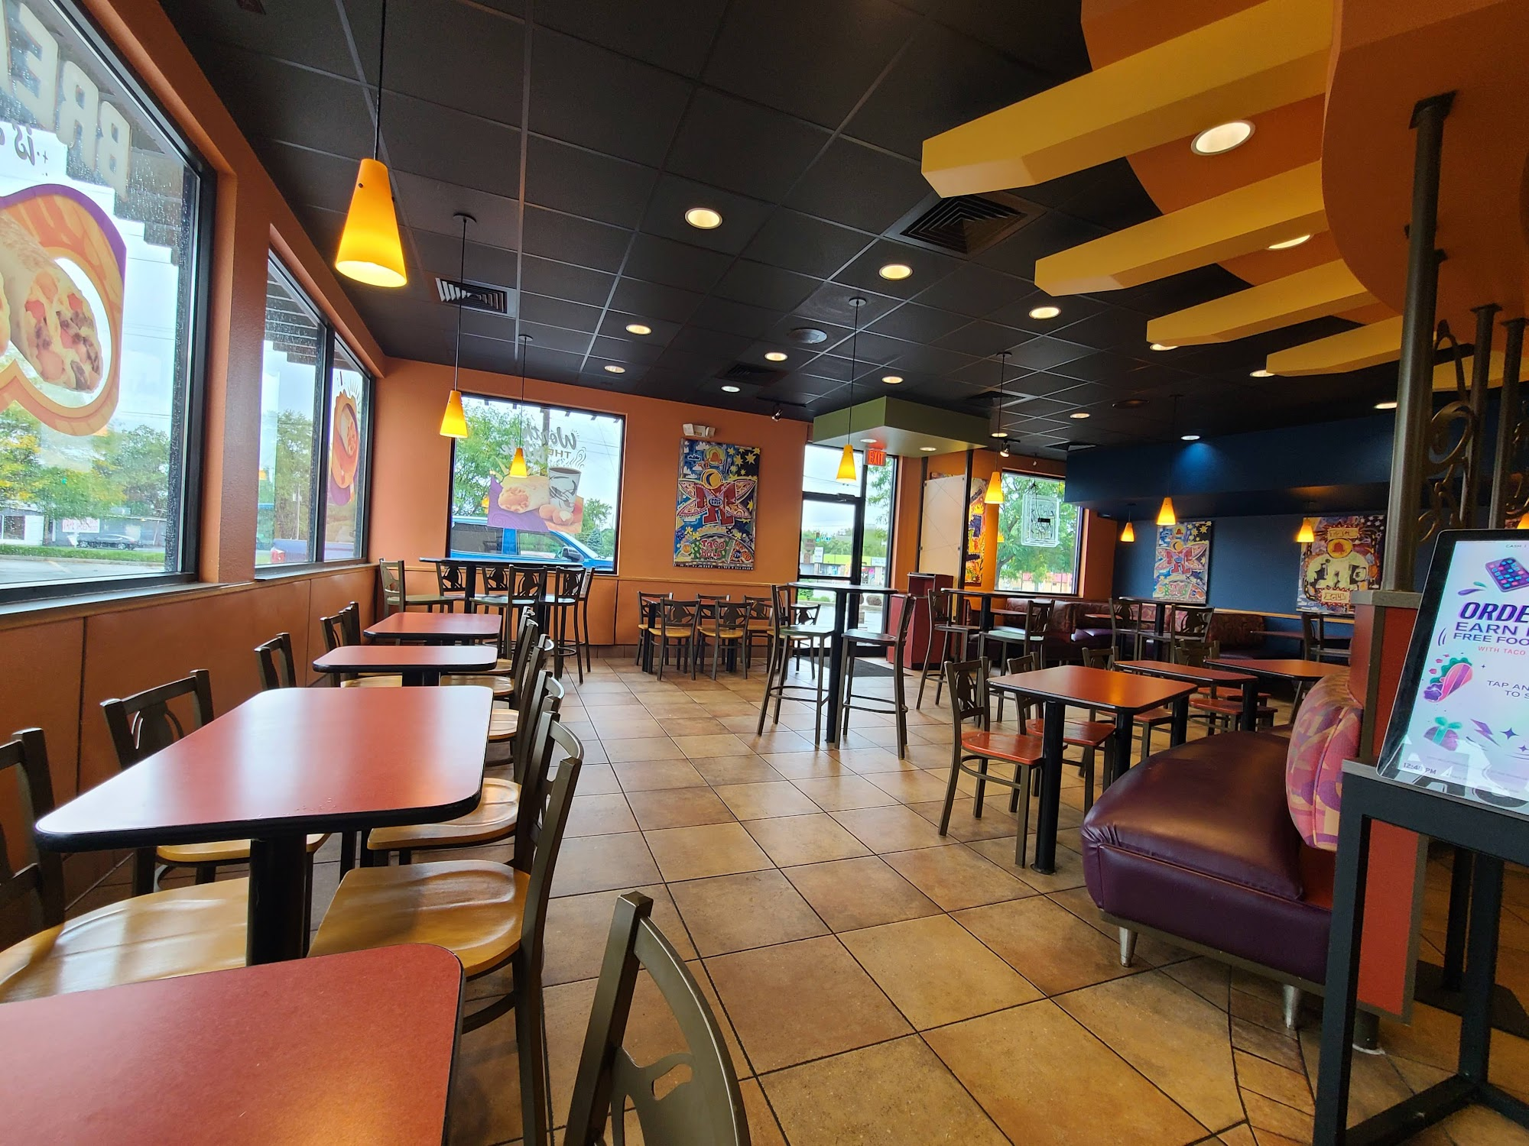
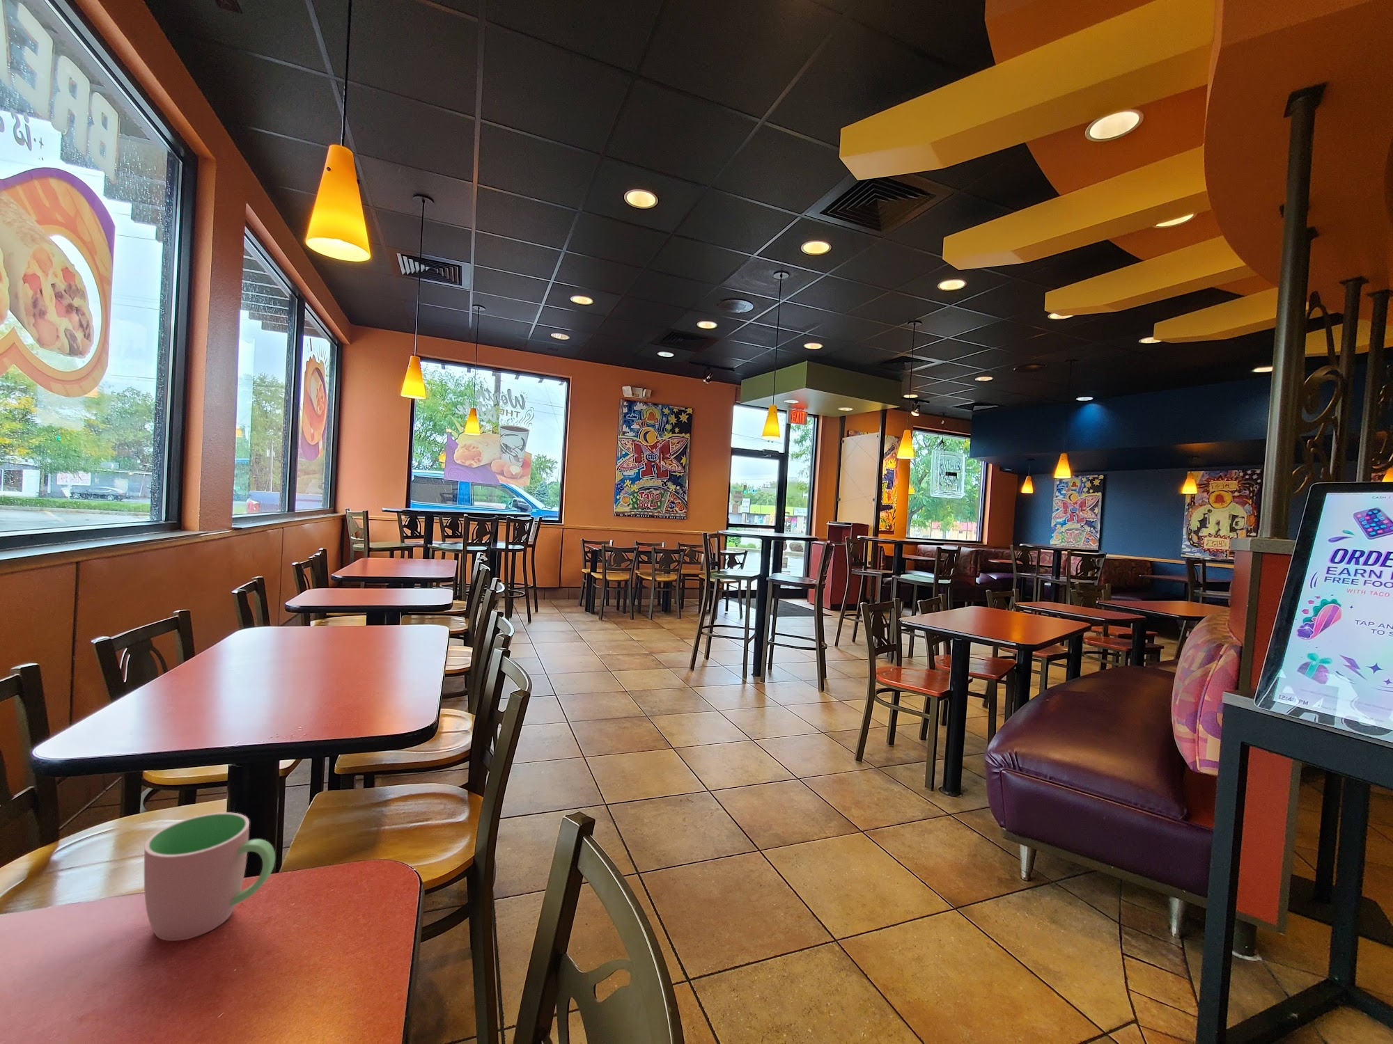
+ cup (213, 875)
